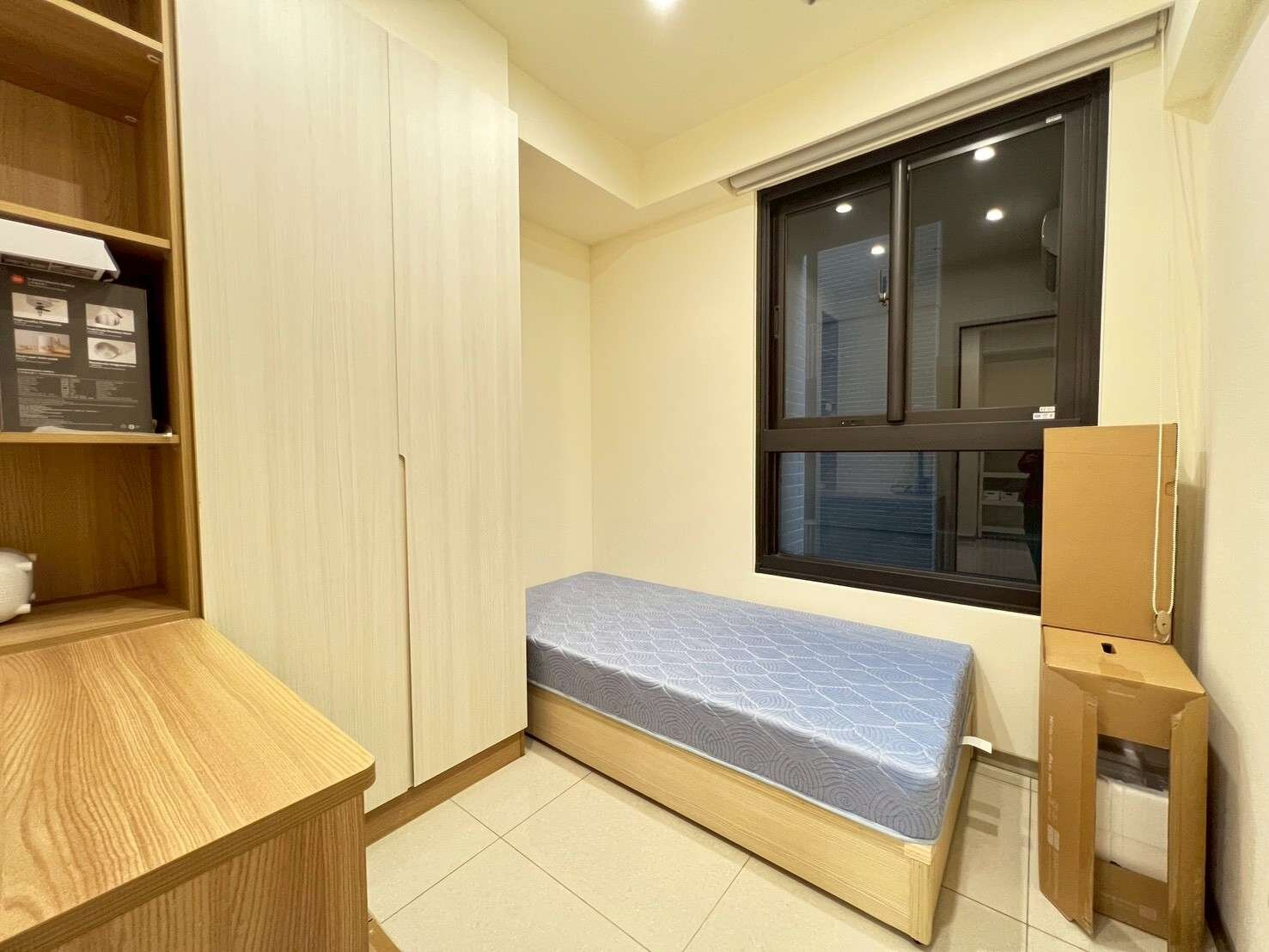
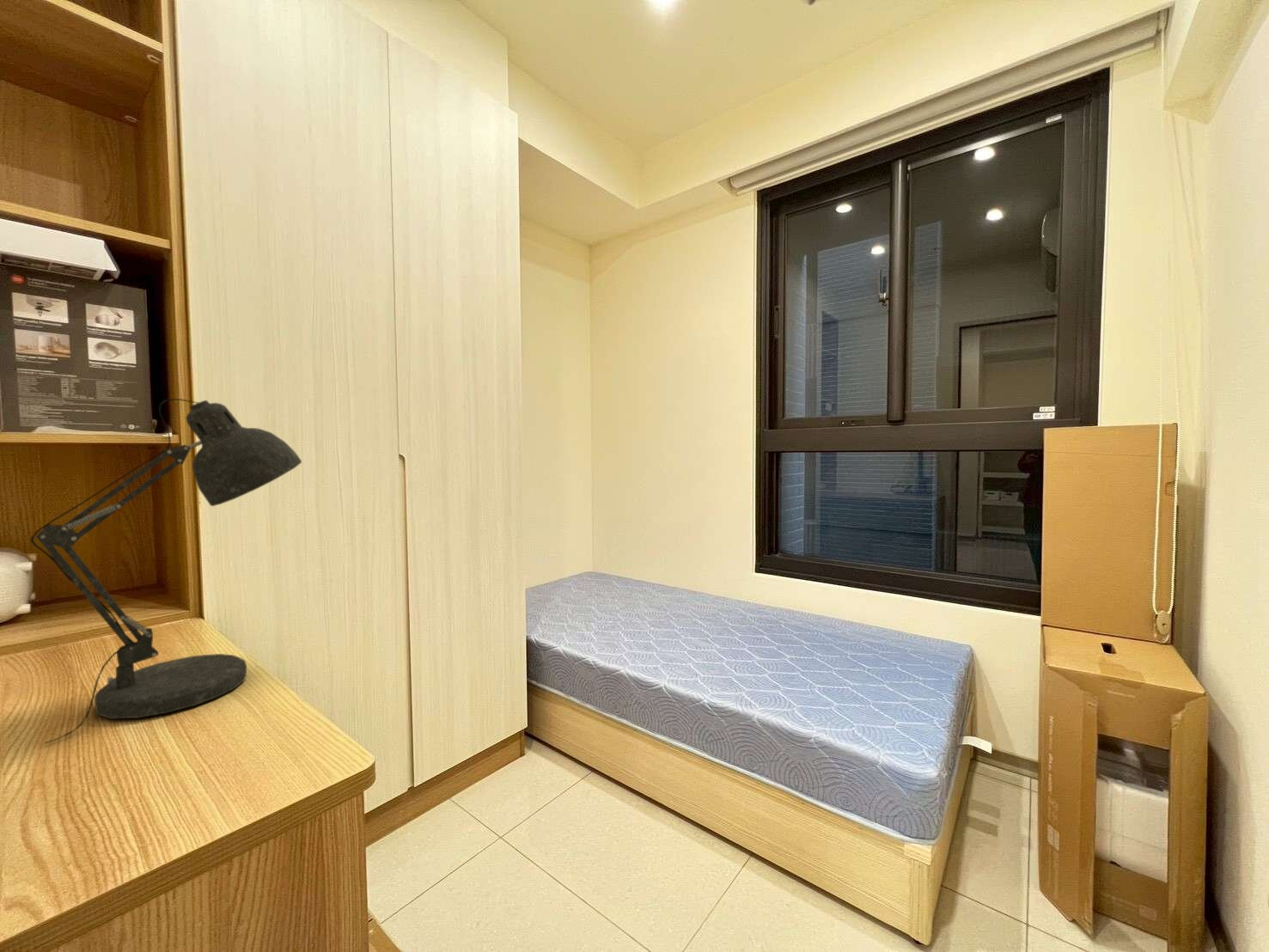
+ desk lamp (210, 505)
